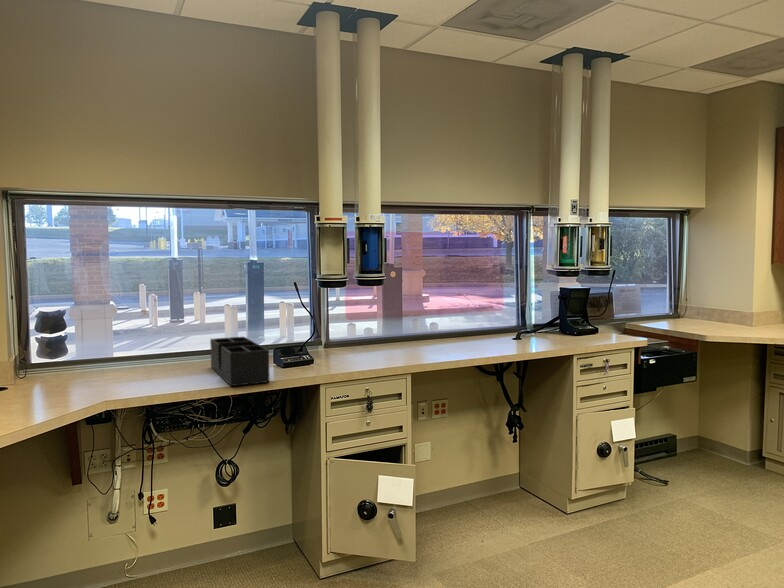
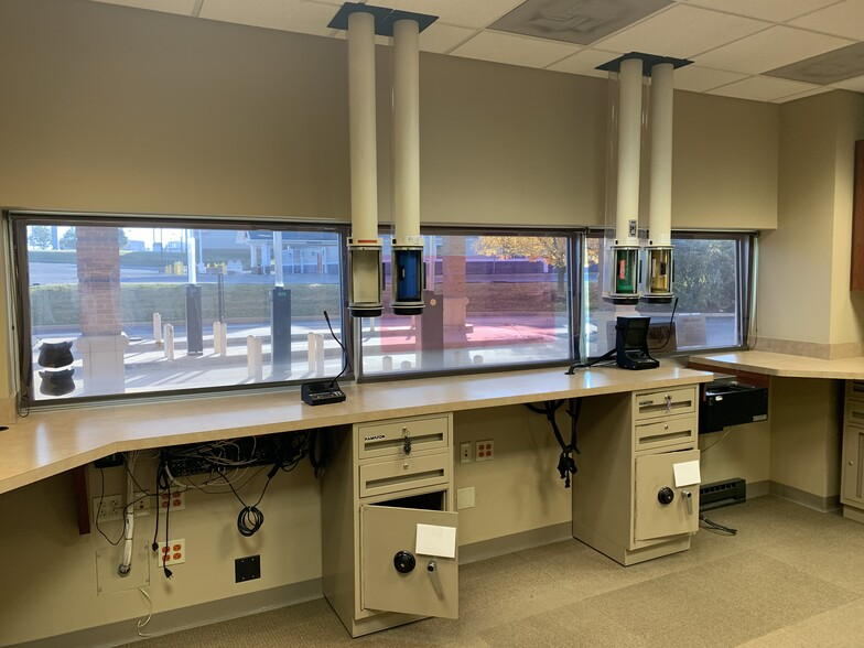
- desk organizer (238, 359)
